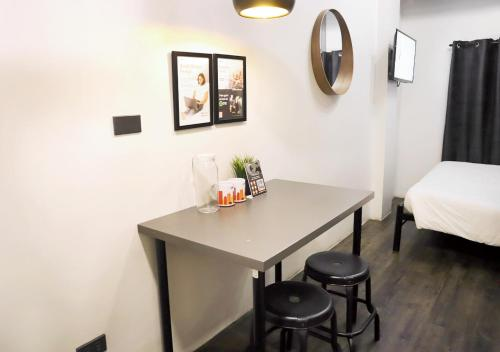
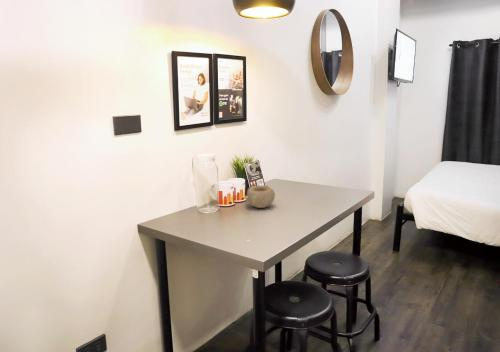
+ bowl (260, 197)
